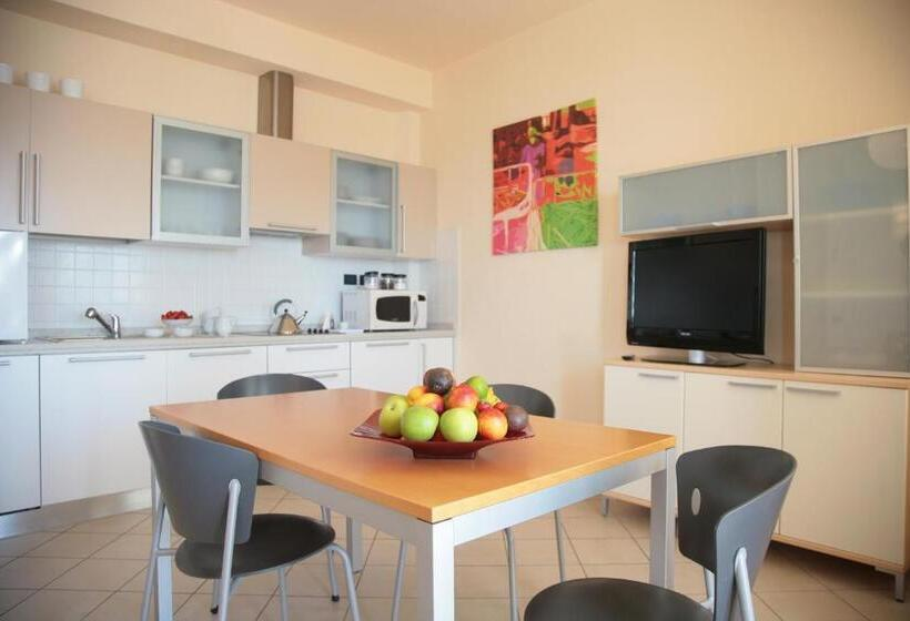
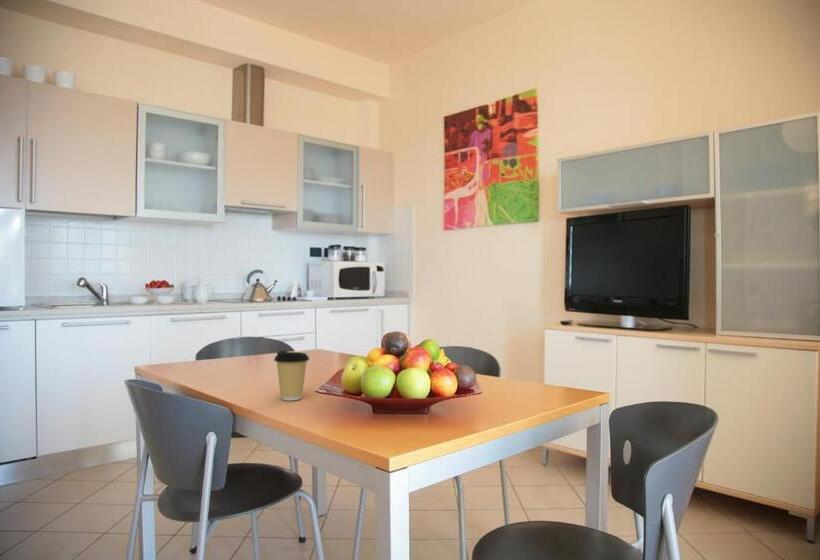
+ coffee cup (291, 375)
